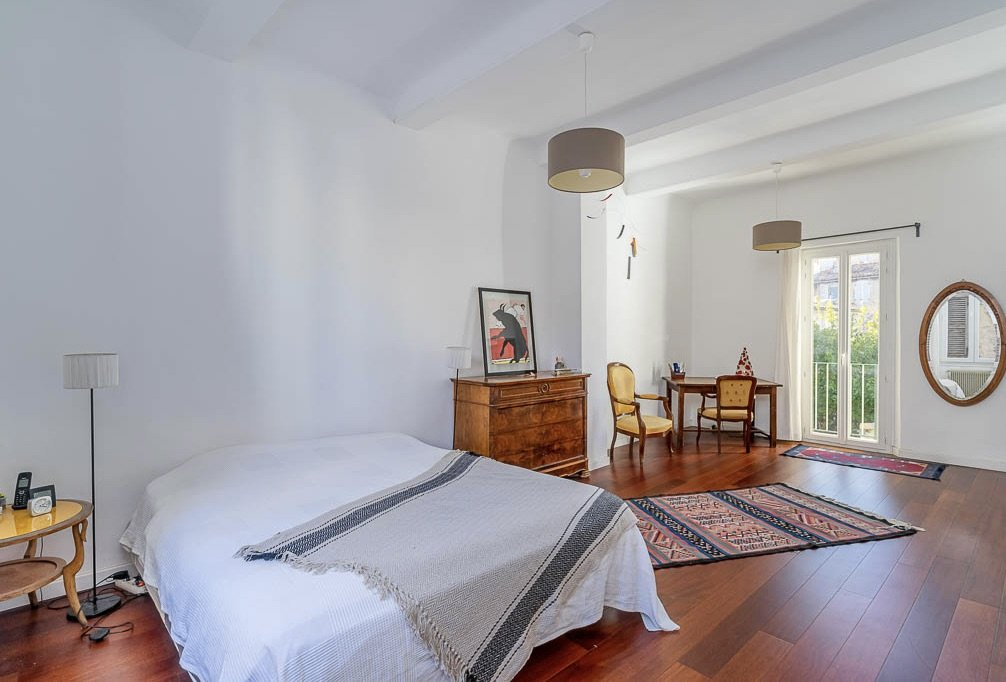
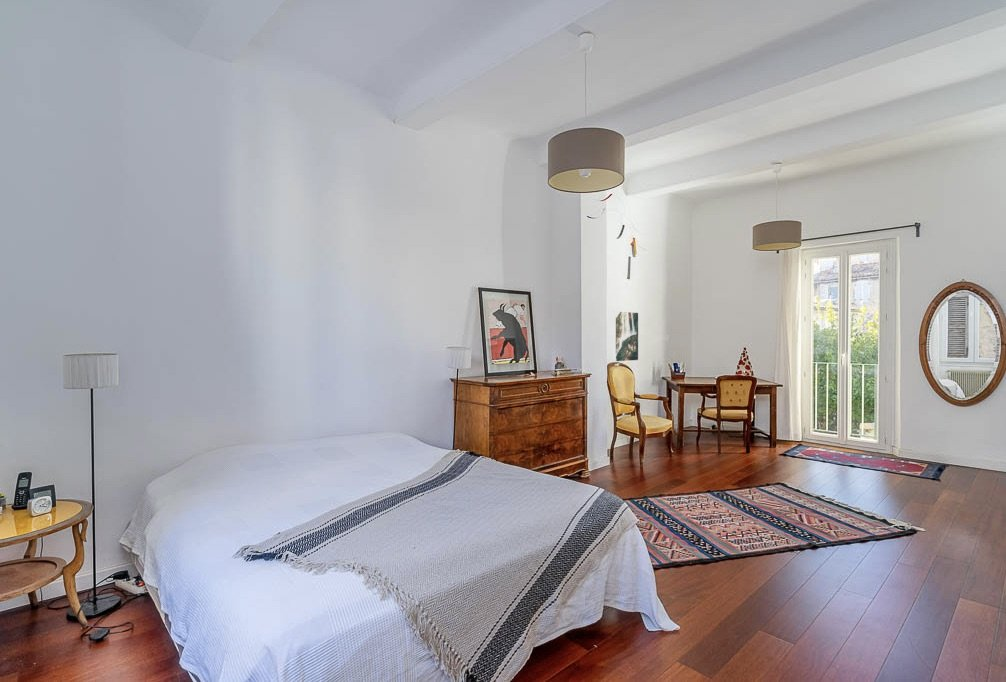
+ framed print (626, 336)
